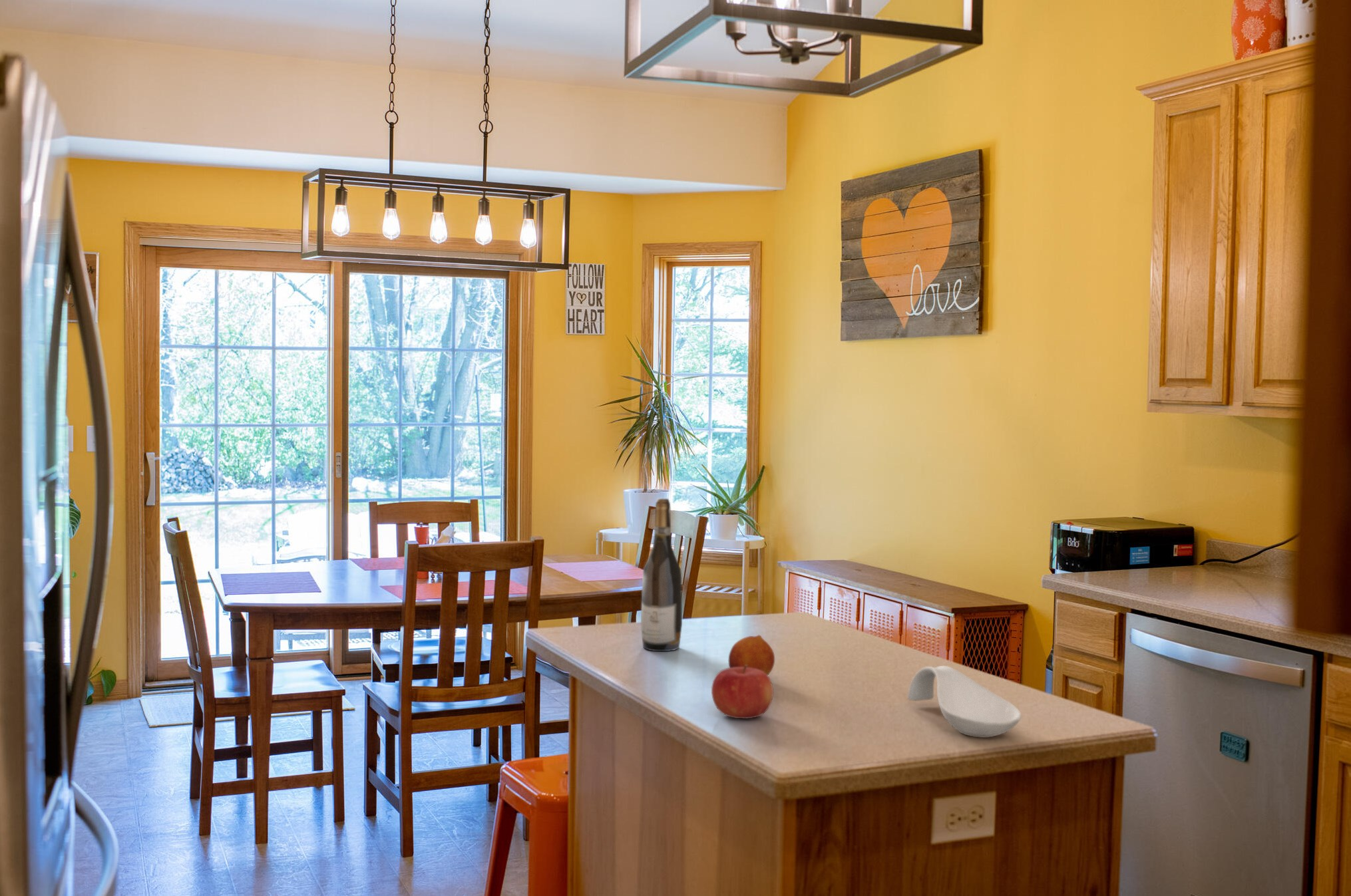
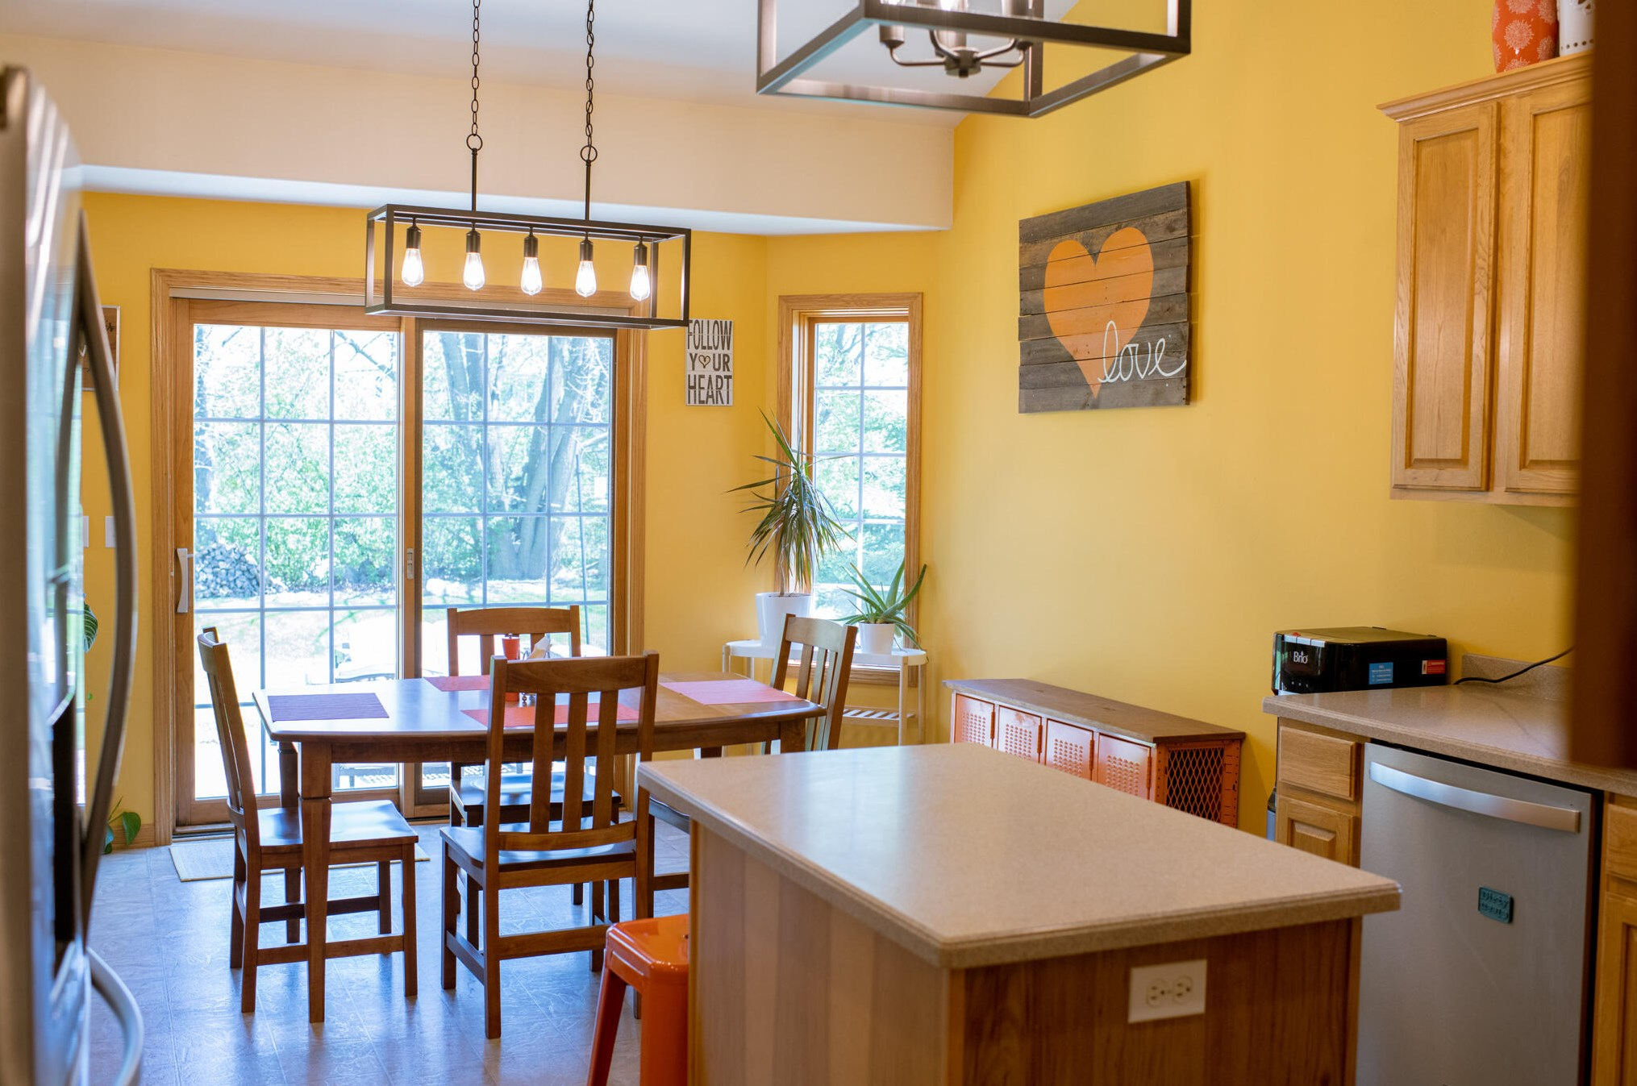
- fruit (742, 689)
- fruit (751, 657)
- spoon rest (958, 698)
- wine bottle (662, 573)
